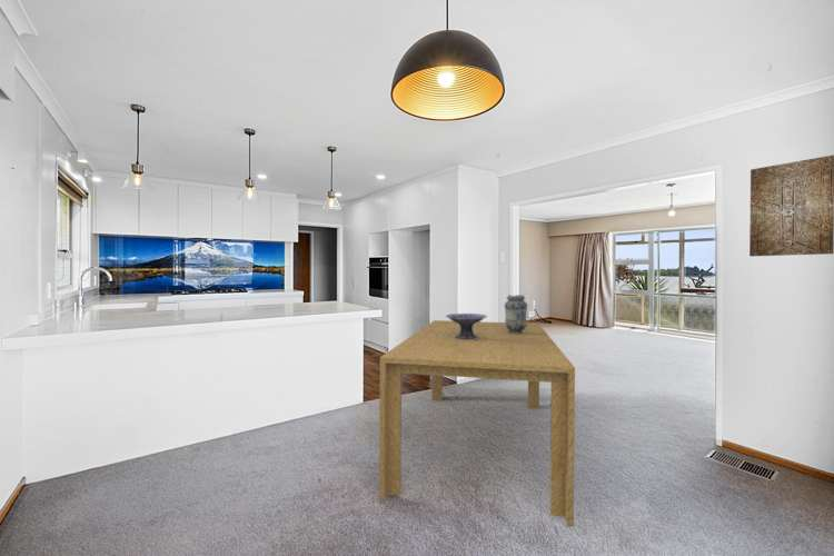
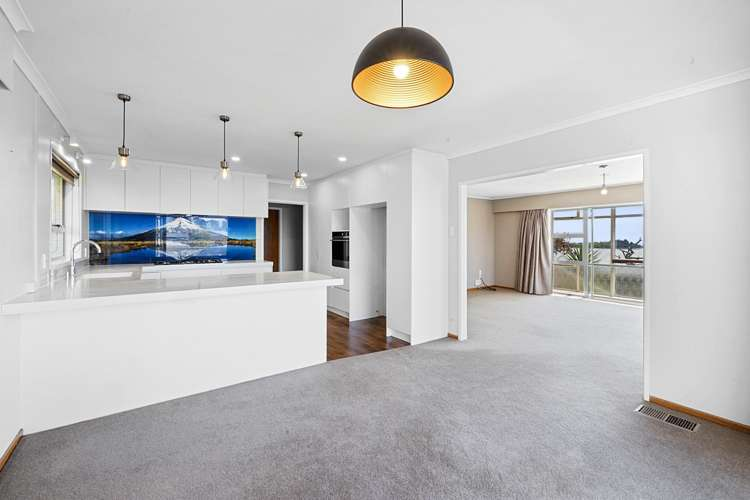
- dining table (479, 377)
- decorative bowl (466, 326)
- wall art (790, 209)
- vase (515, 314)
